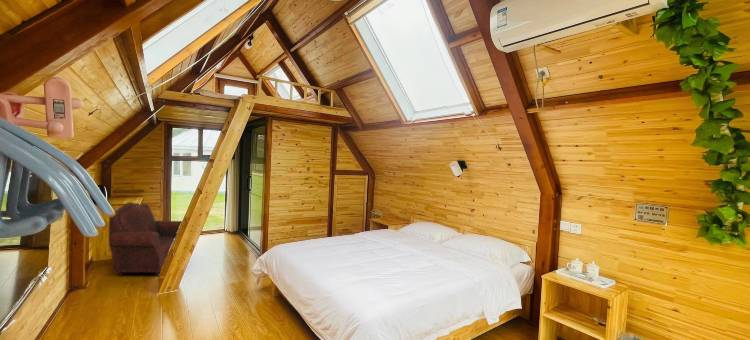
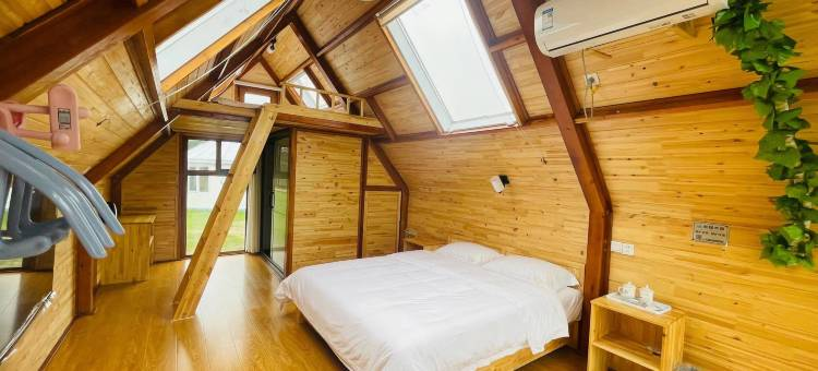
- armchair (151, 235)
